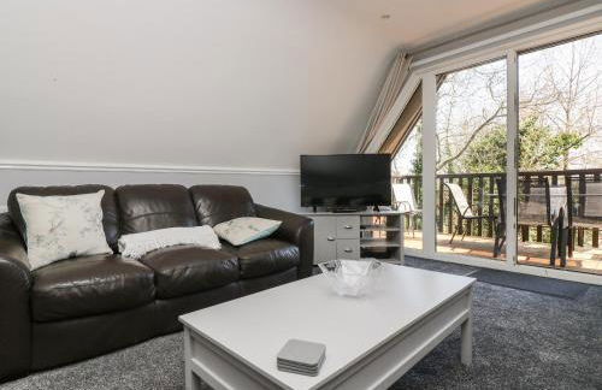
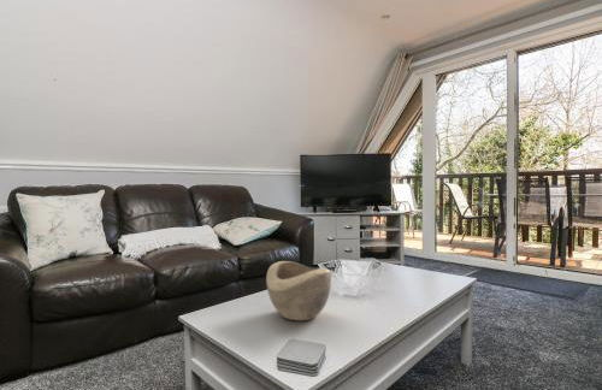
+ decorative bowl (299, 290)
